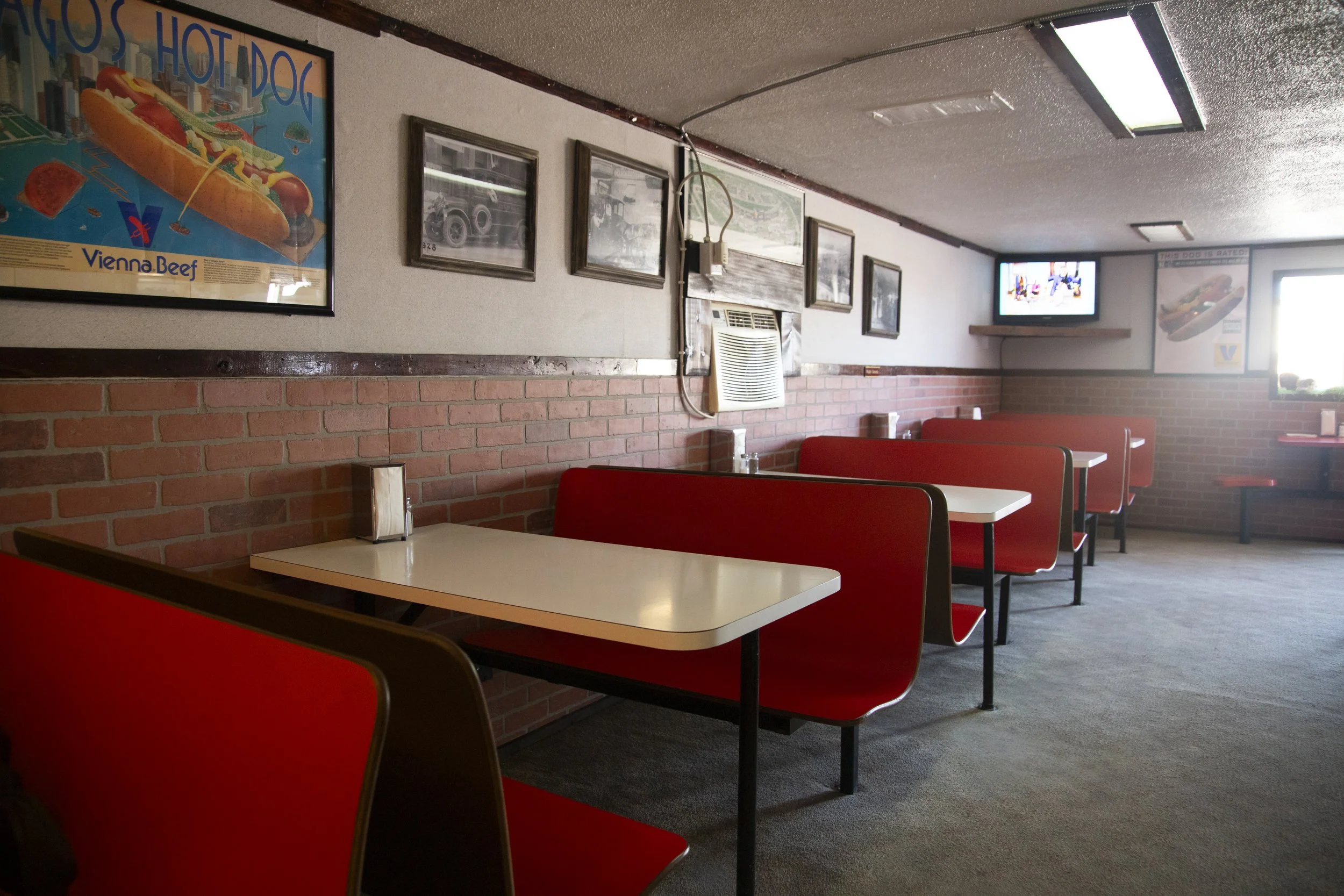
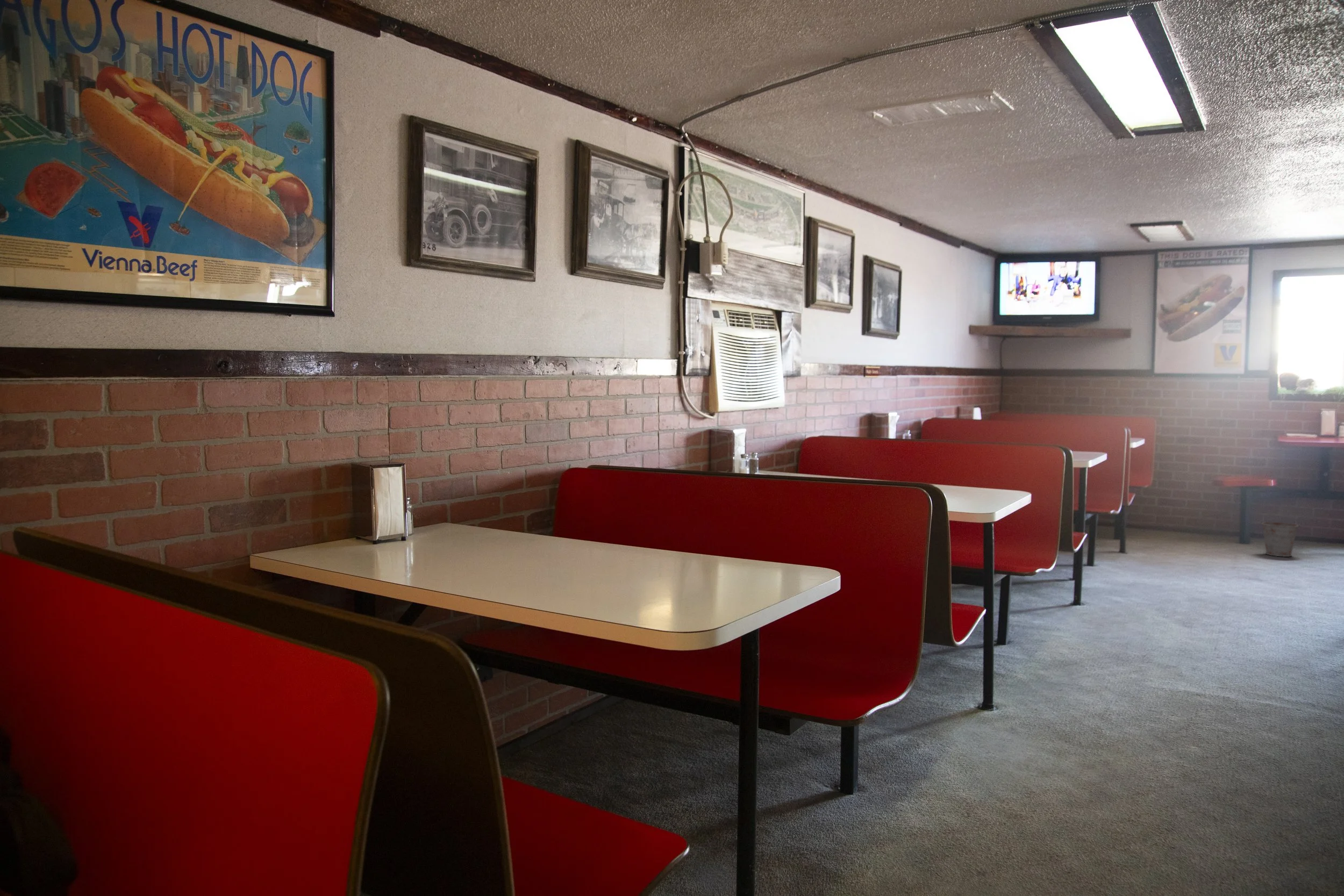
+ bucket (1279, 538)
